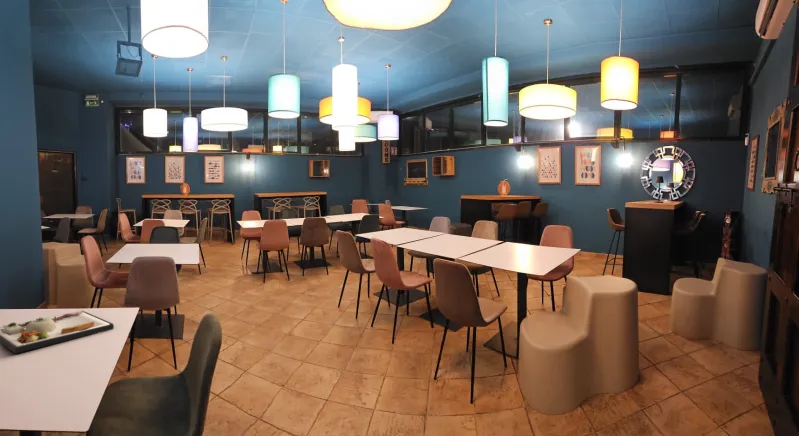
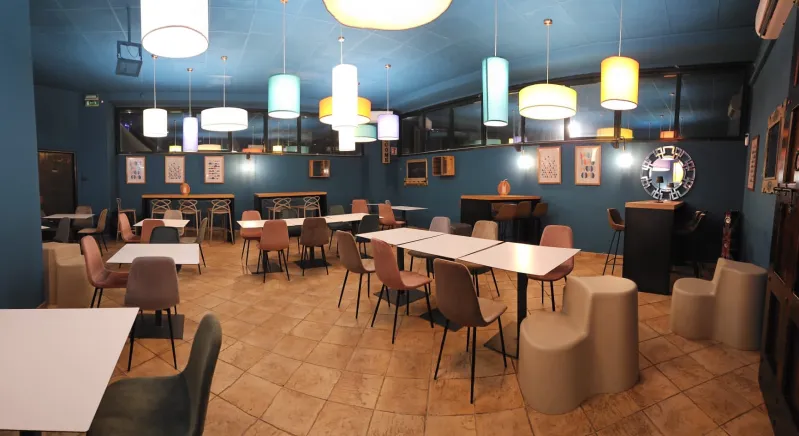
- dinner plate (53, 323)
